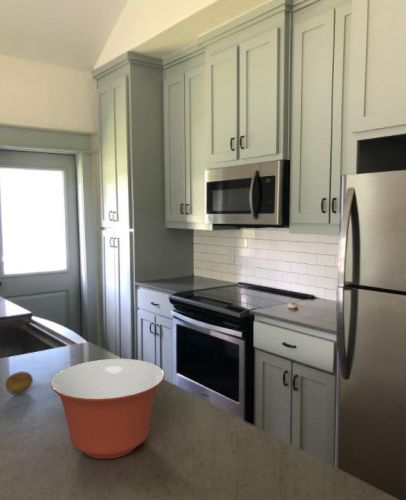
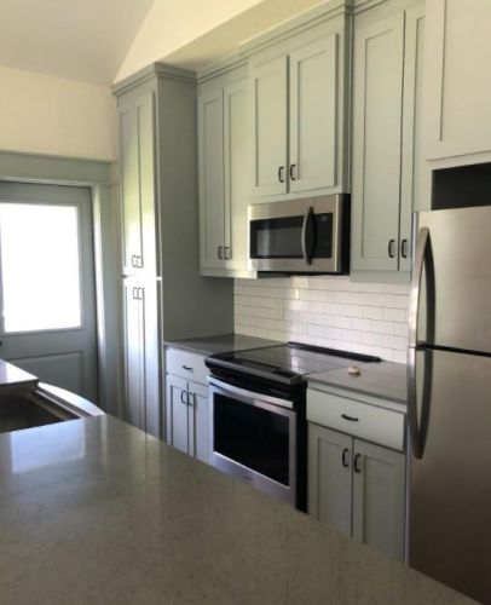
- mixing bowl (109, 410)
- fruit (19, 382)
